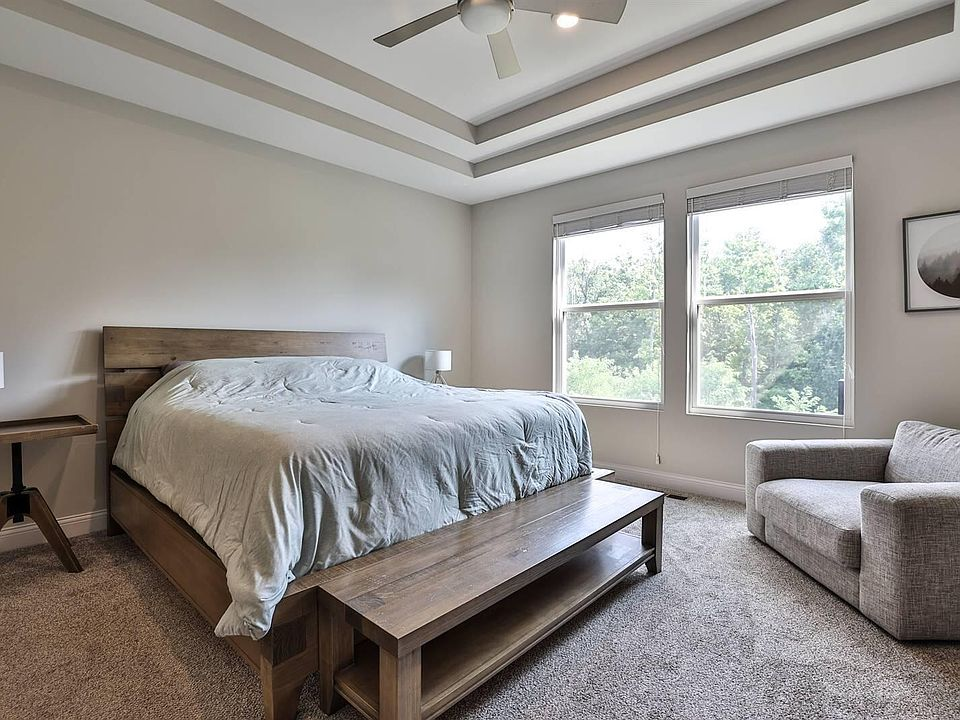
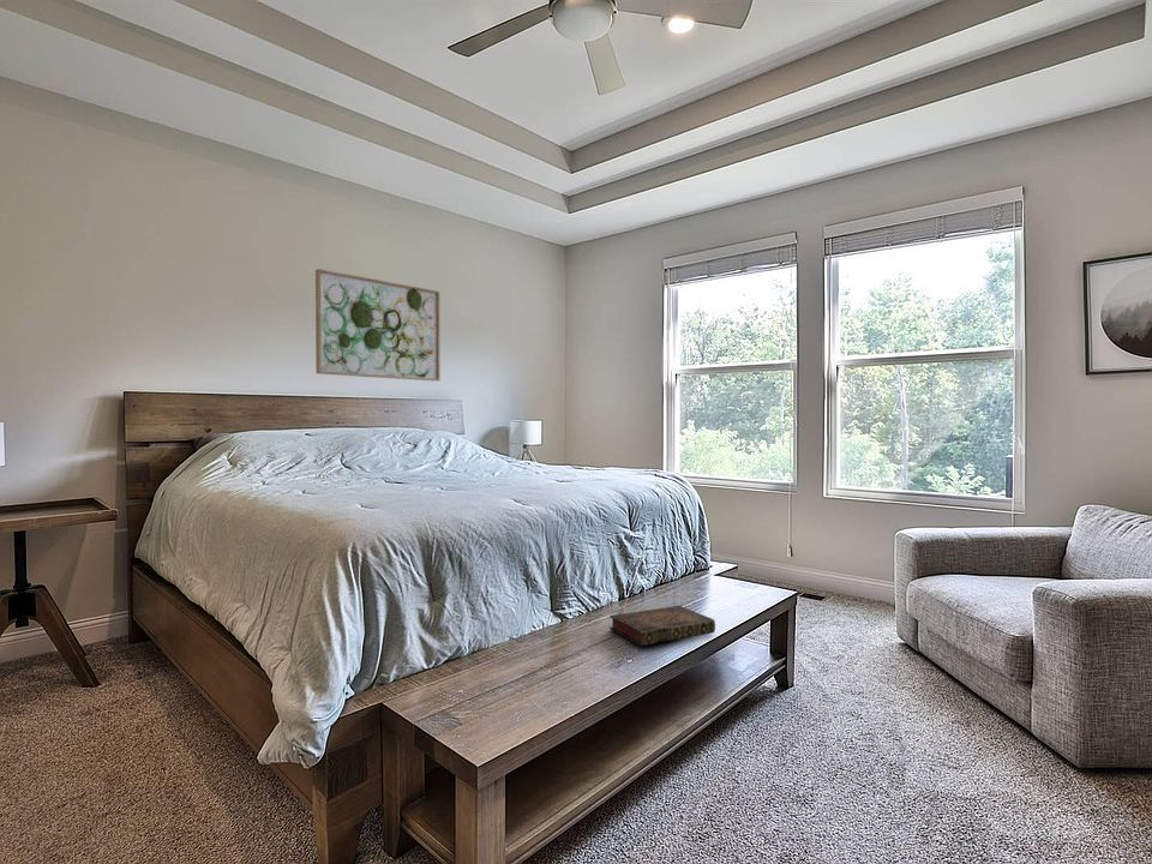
+ wall art (383, 329)
+ book (661, 624)
